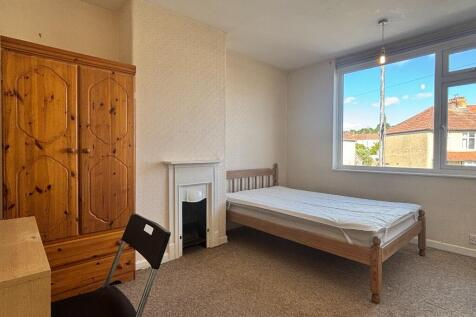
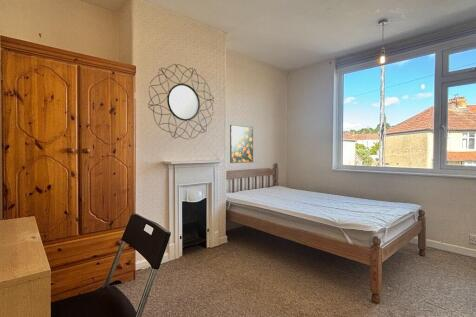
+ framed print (242, 144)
+ home mirror (184, 102)
